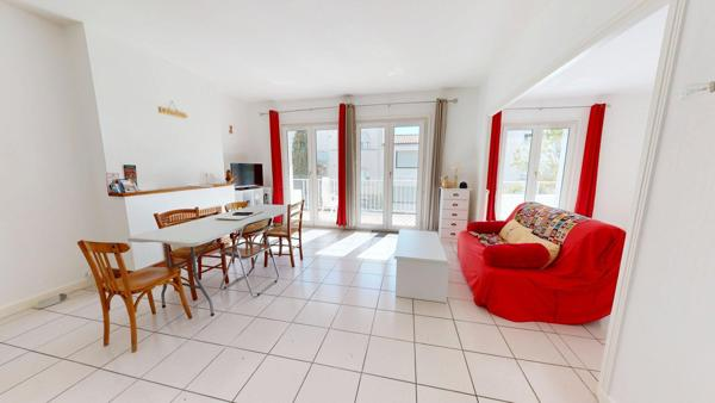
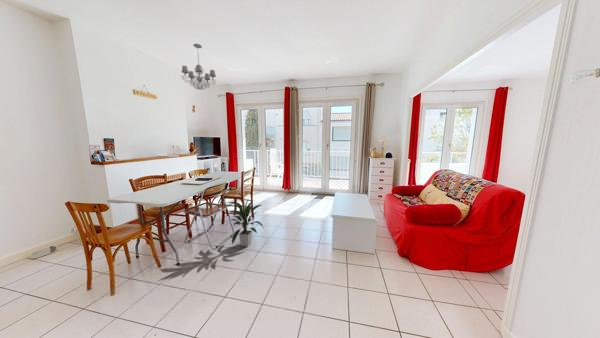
+ chandelier (198, 67)
+ indoor plant (243, 222)
